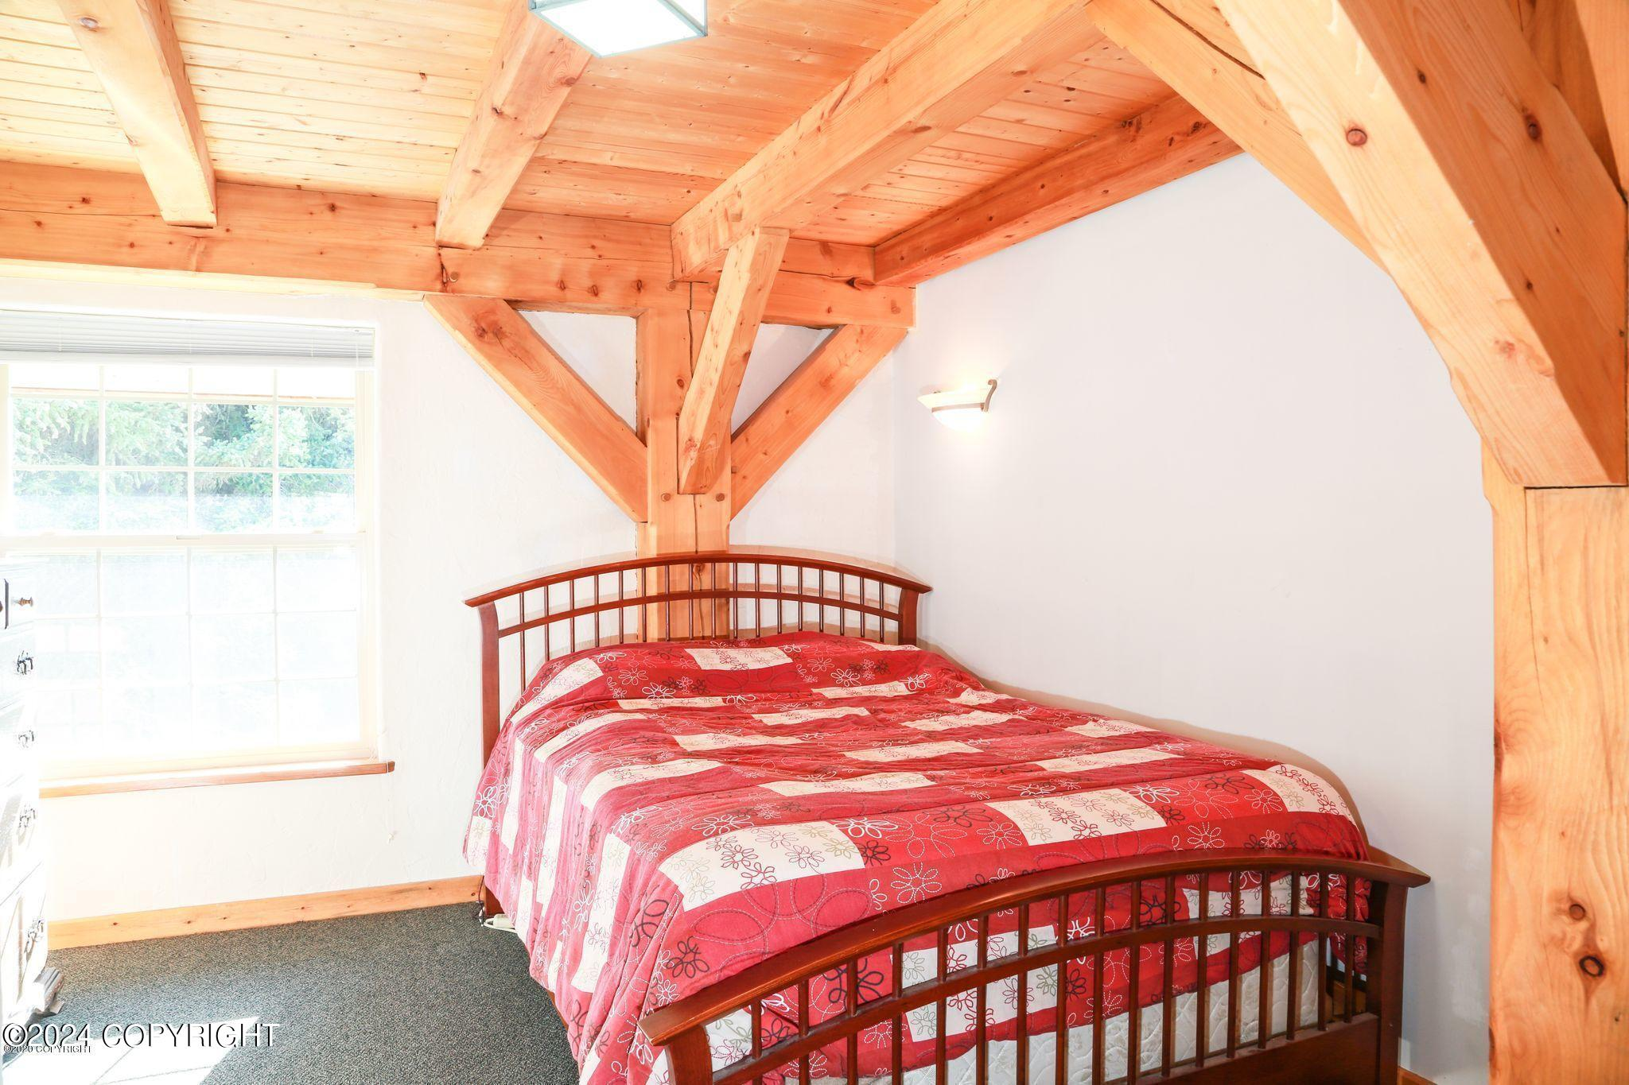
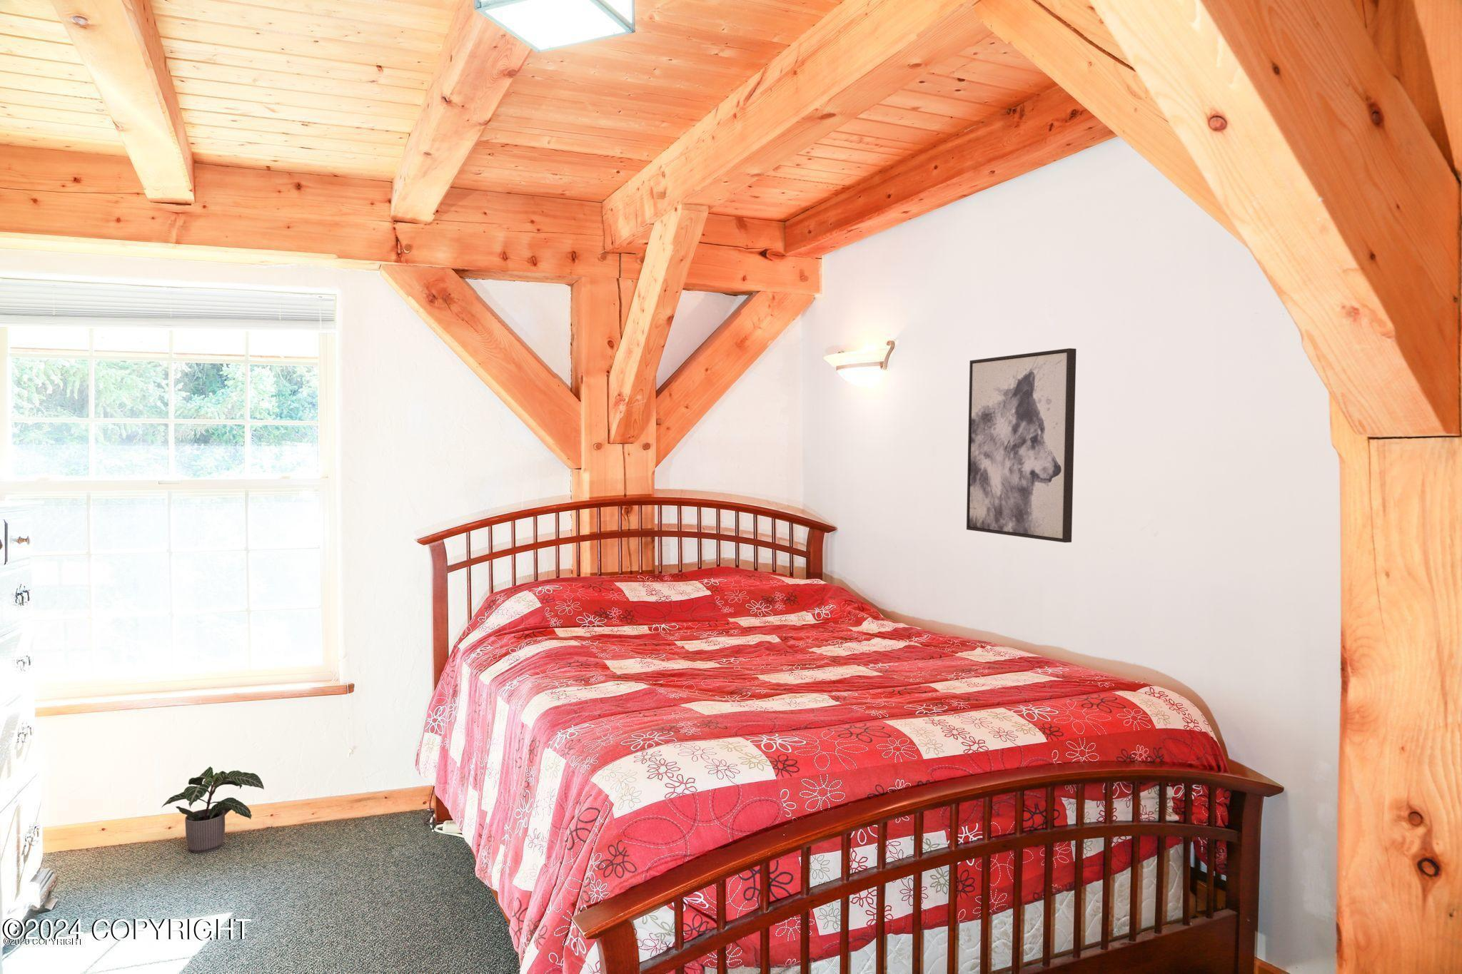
+ potted plant (213, 808)
+ wall art (1017, 446)
